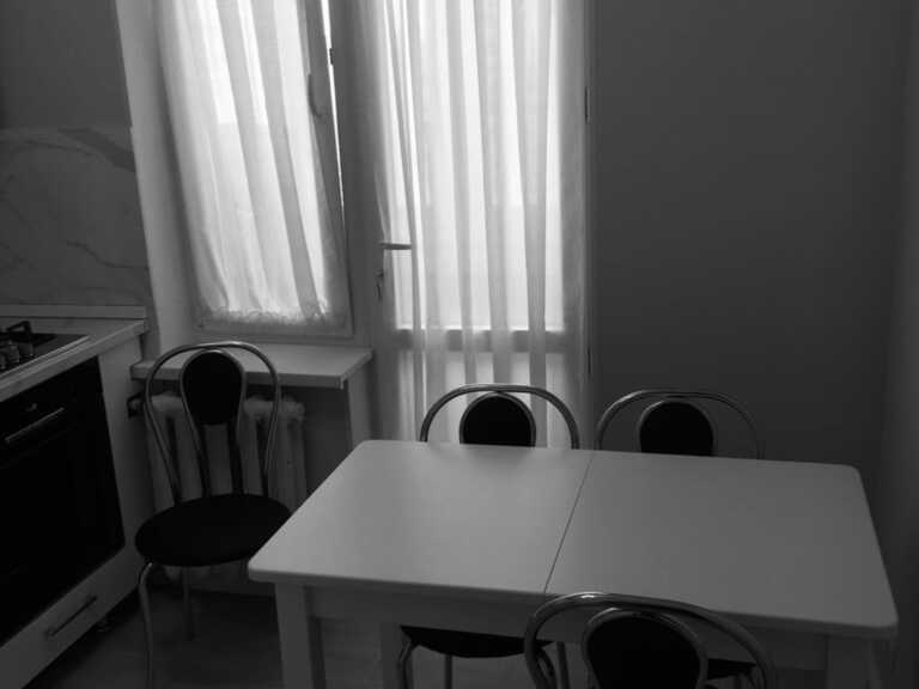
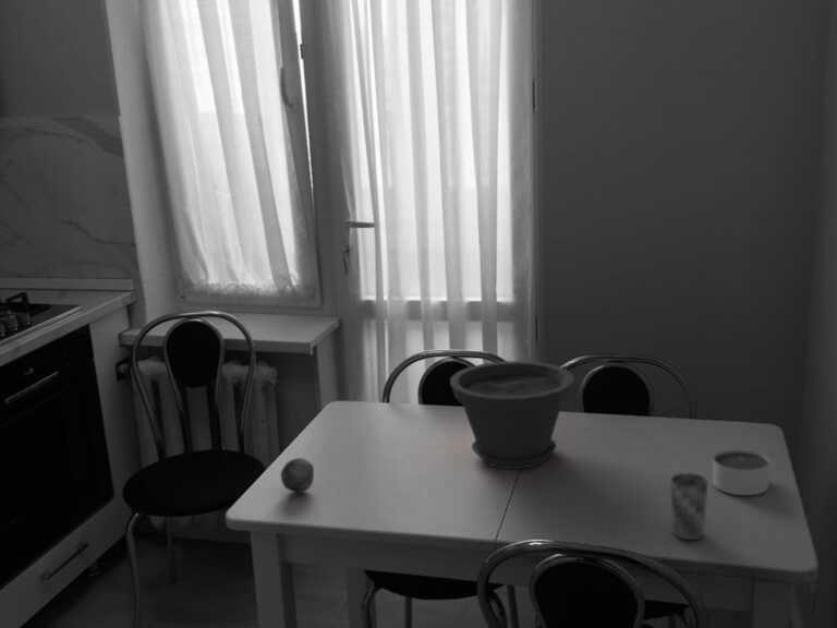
+ plant pot (512, 418)
+ cup (688, 507)
+ fruit (298, 475)
+ candle (740, 471)
